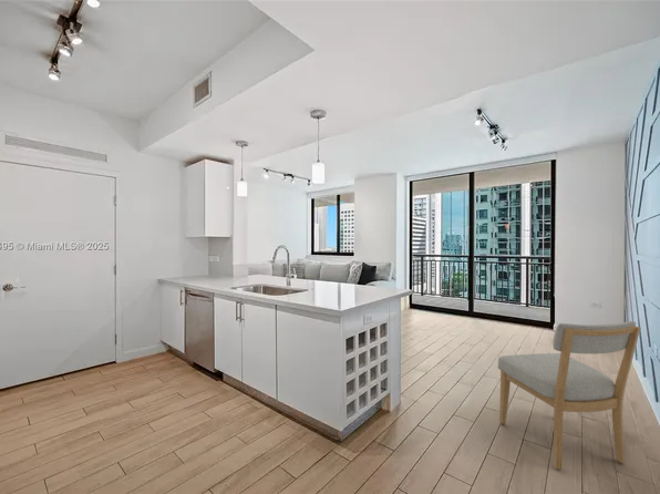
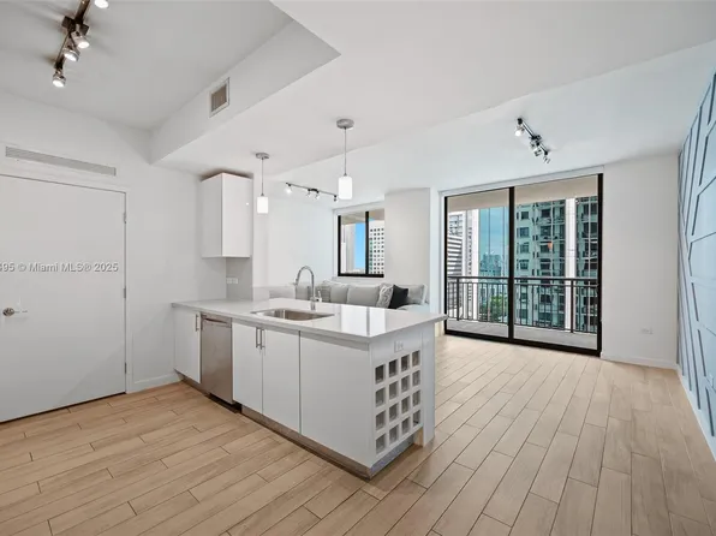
- chair (563, 379)
